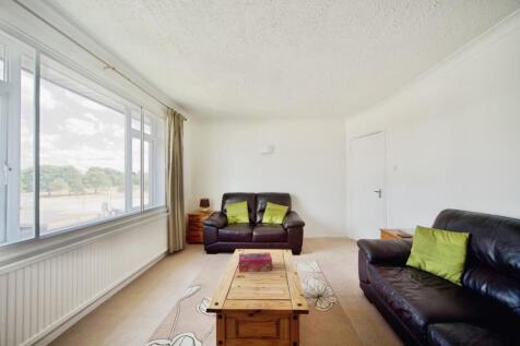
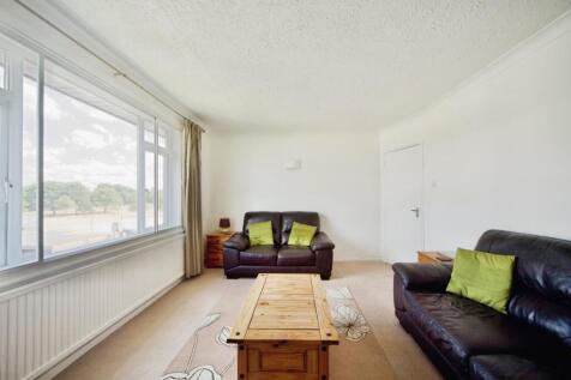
- tissue box (255, 262)
